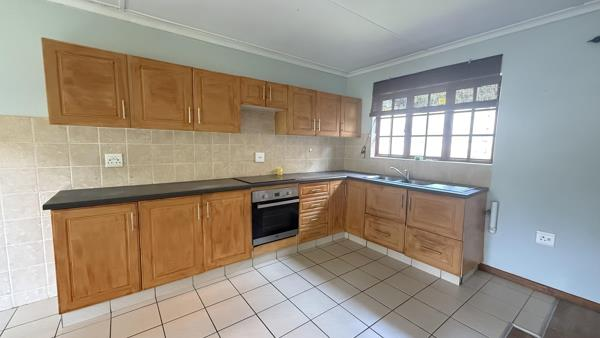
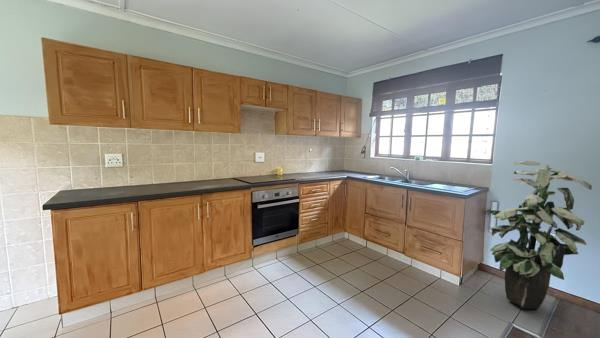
+ indoor plant (529, 232)
